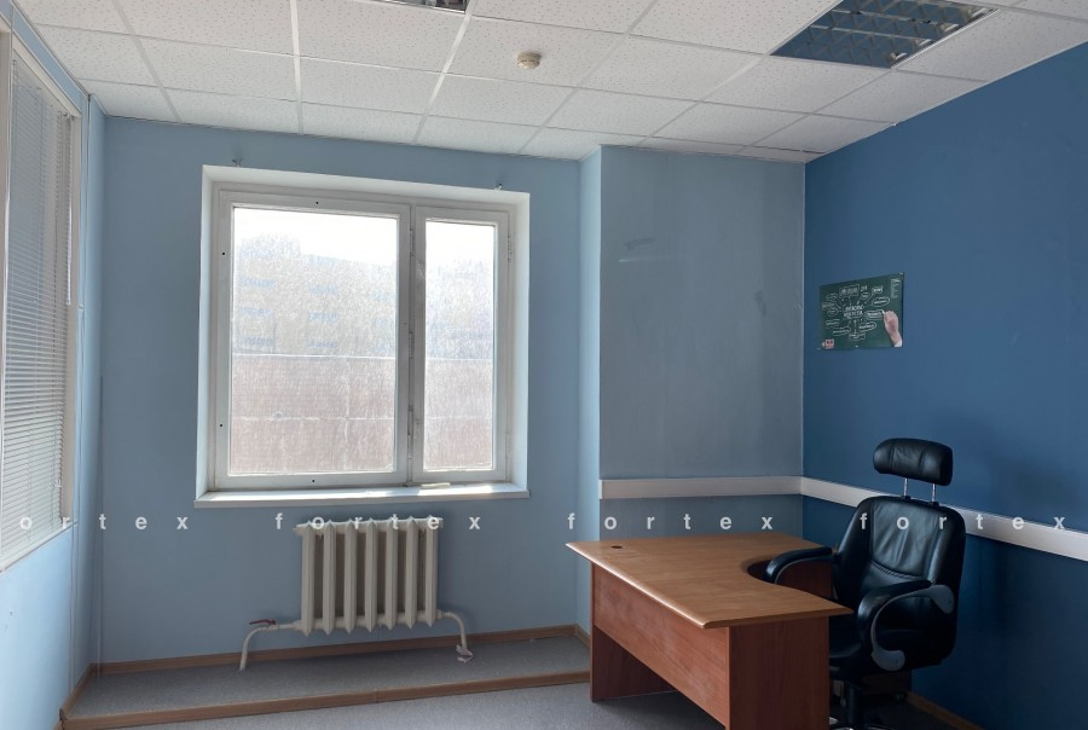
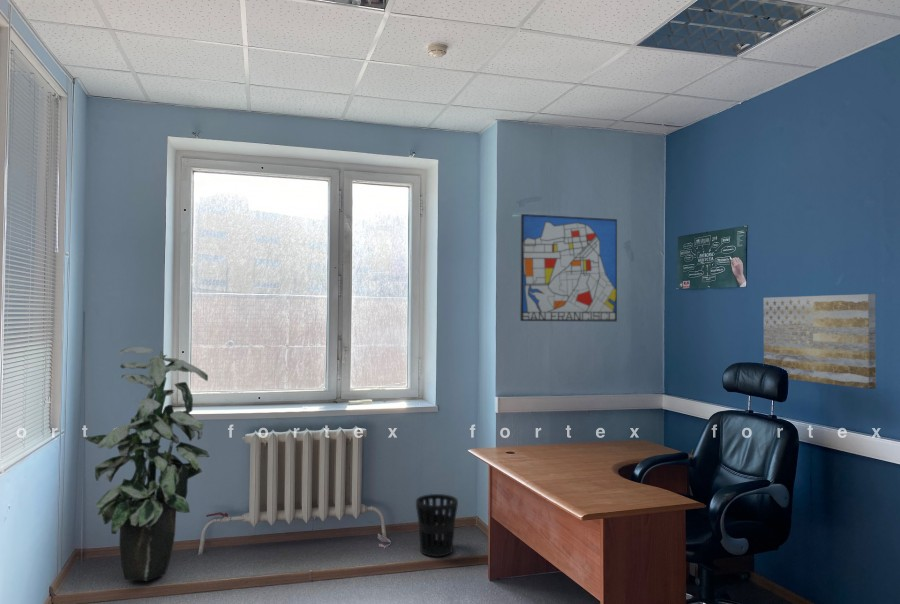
+ wall art (569, 268)
+ wall art (814, 338)
+ wastebasket (436, 525)
+ indoor plant (147, 458)
